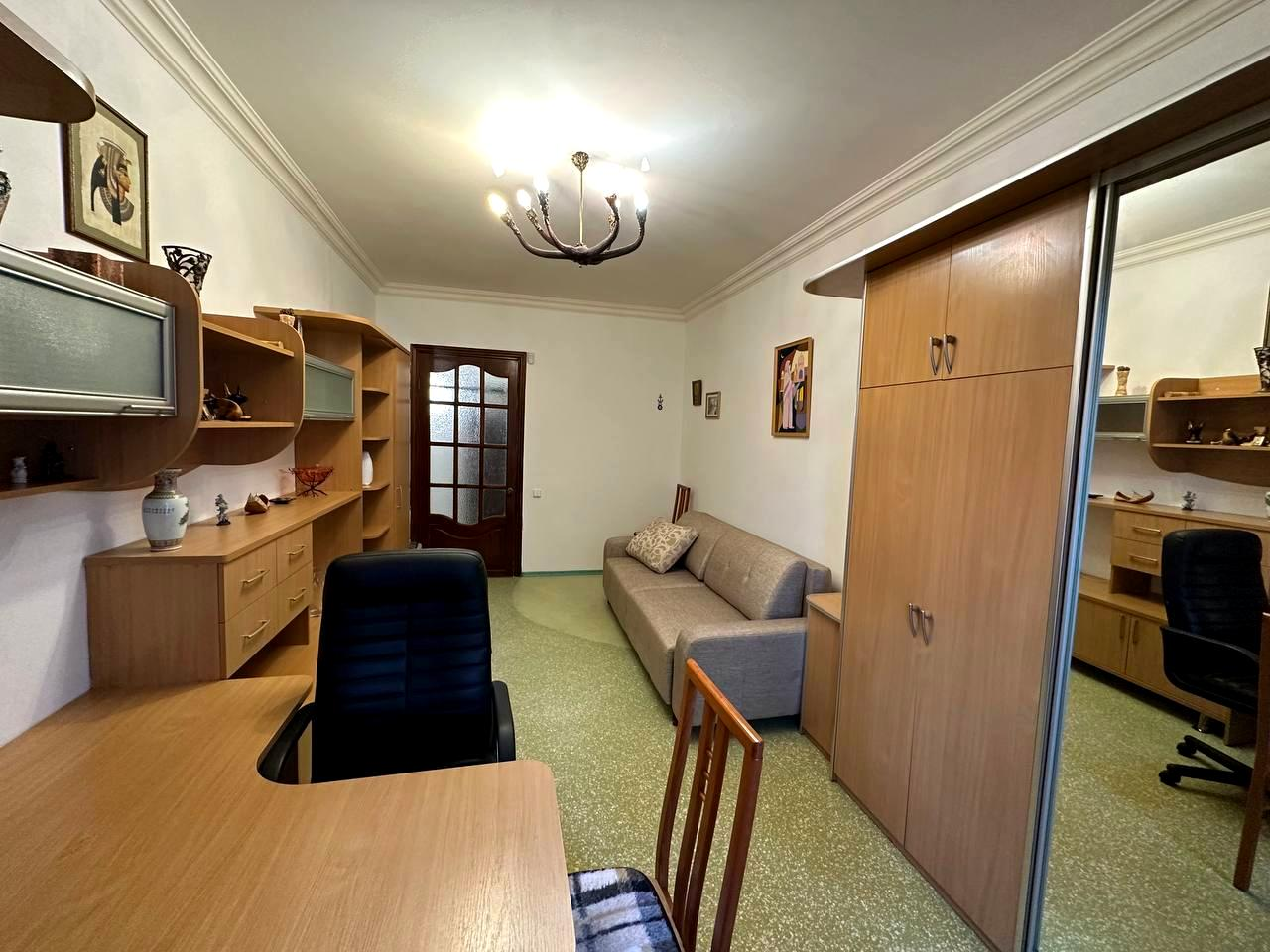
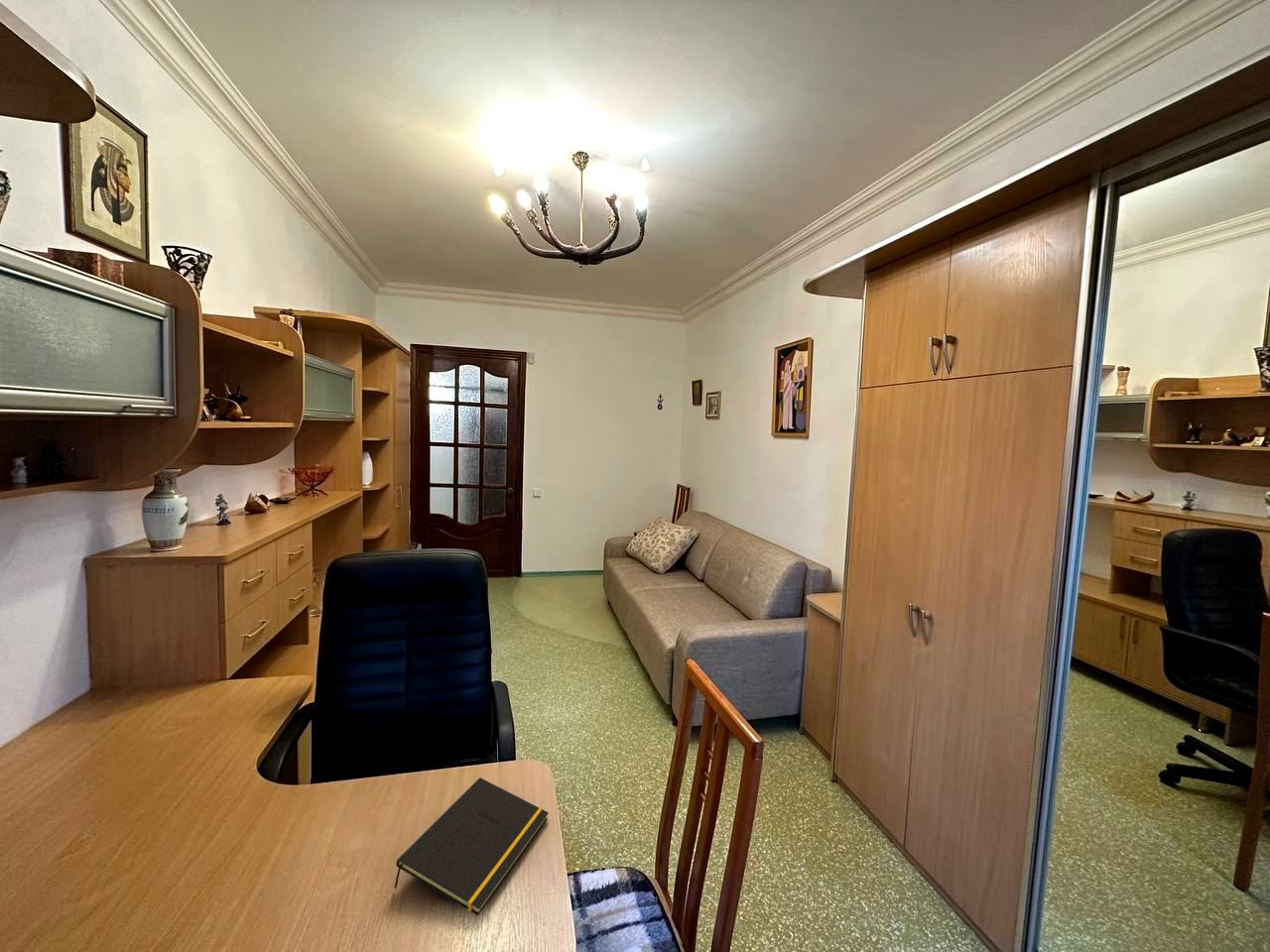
+ notepad (478, 837)
